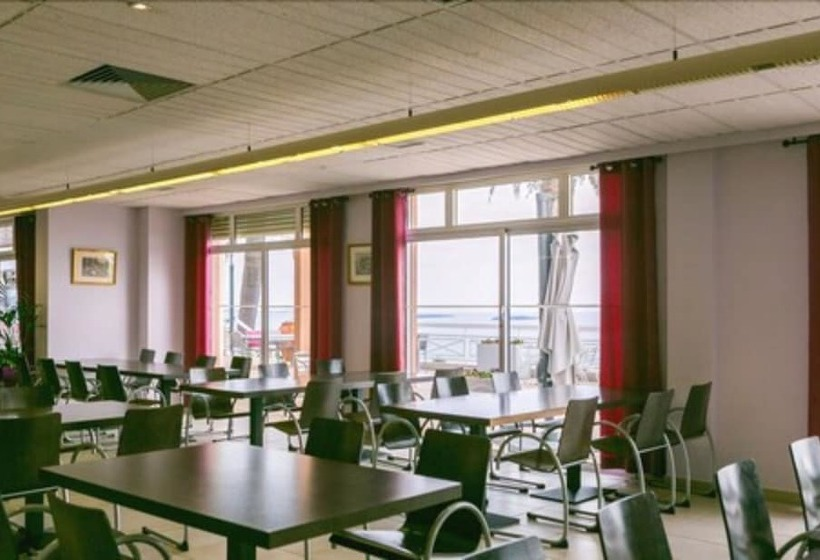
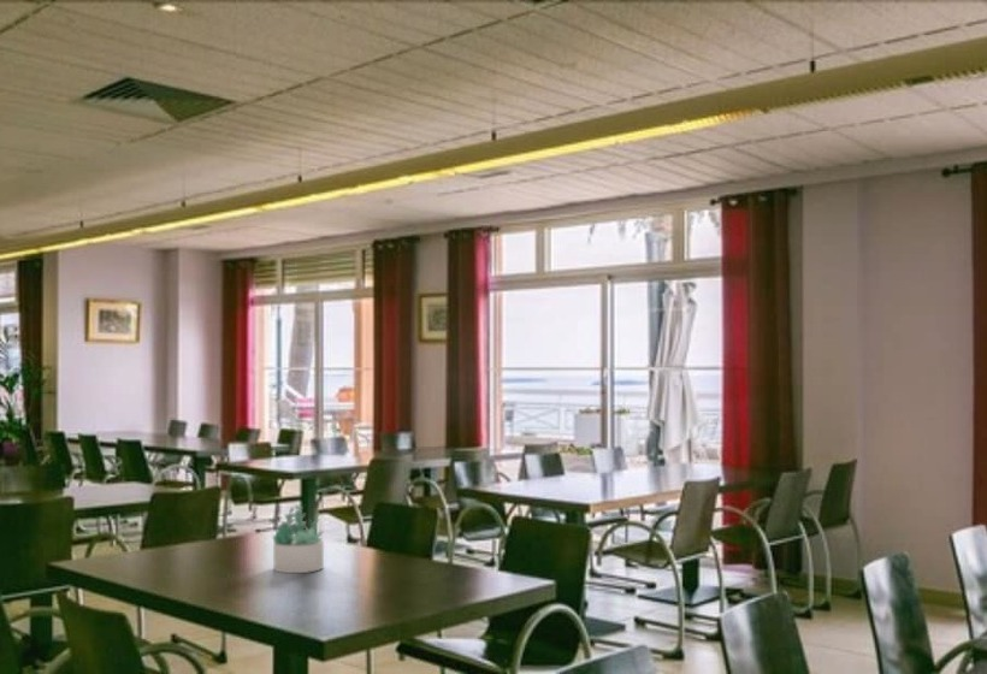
+ succulent plant (299, 537)
